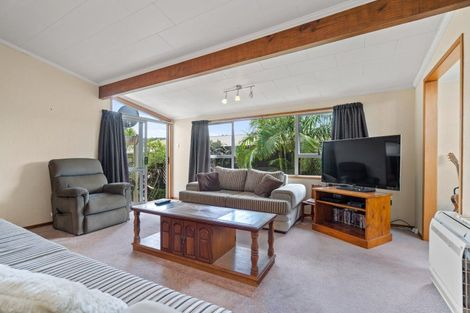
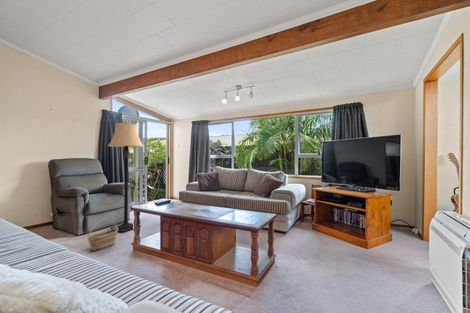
+ basket (103, 232)
+ lamp (126, 176)
